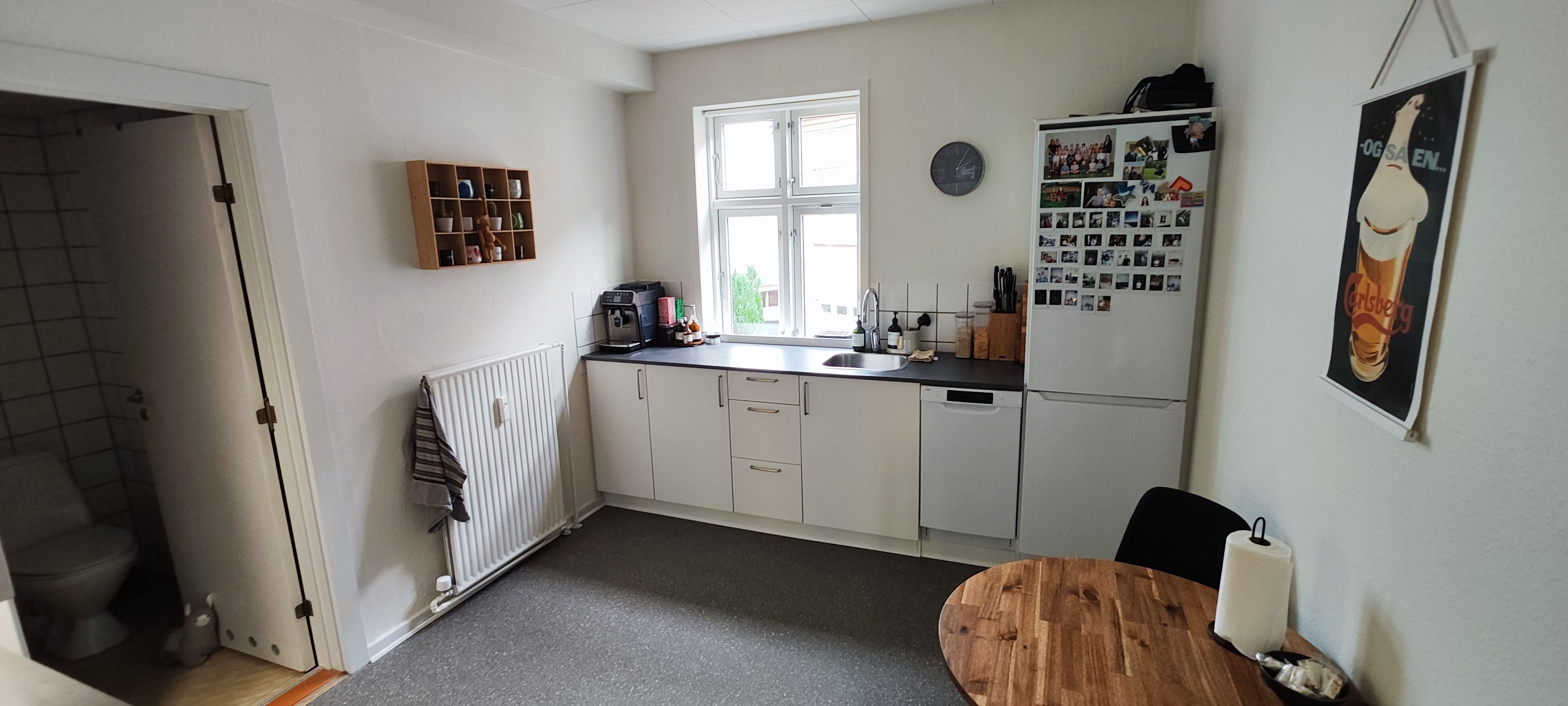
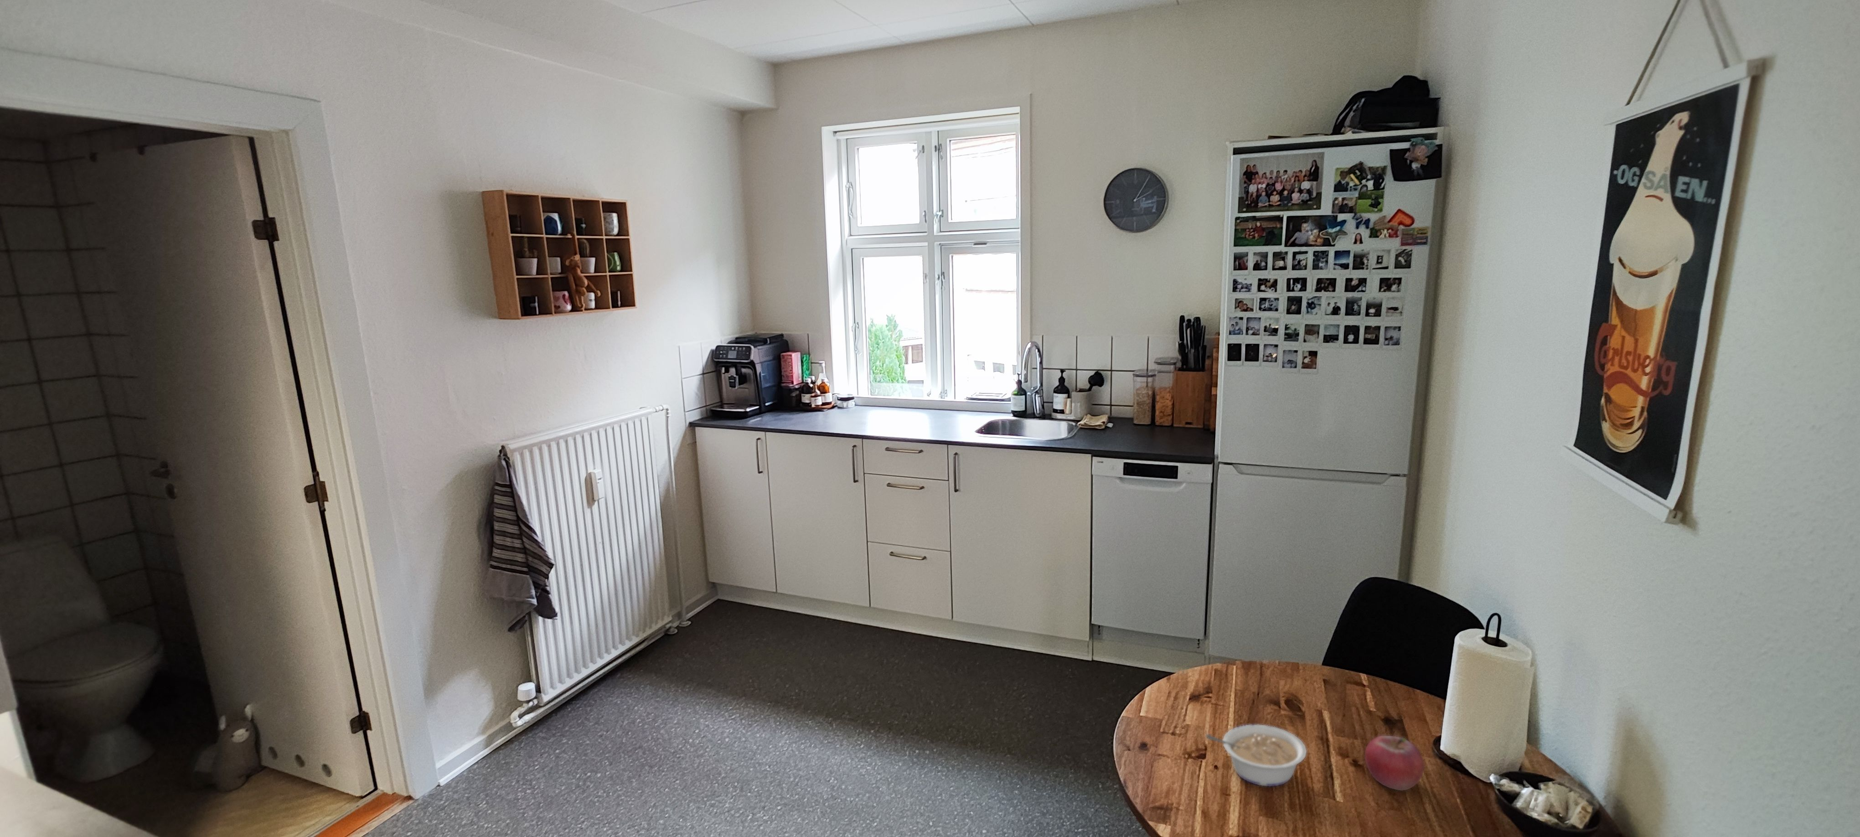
+ fruit (1394, 758)
+ legume (1261, 756)
